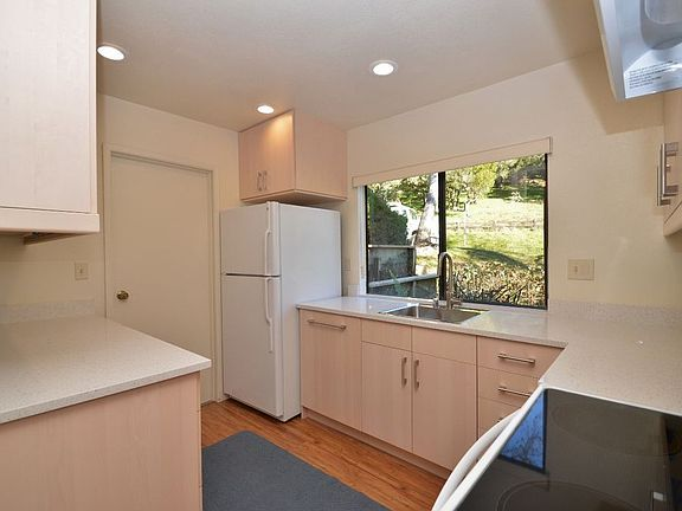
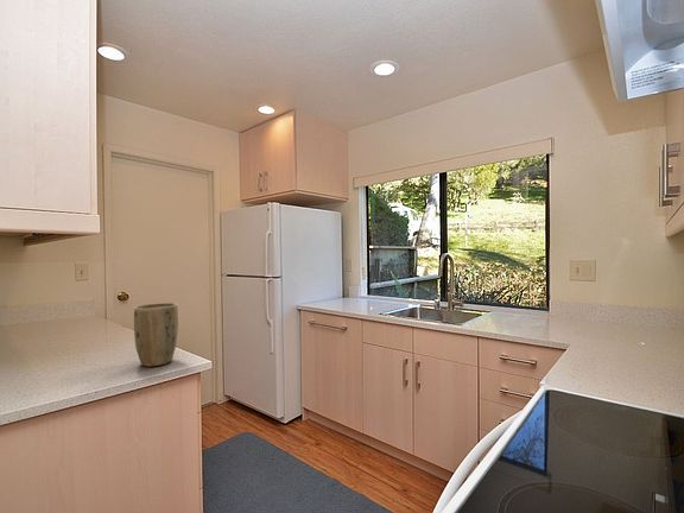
+ plant pot (157, 334)
